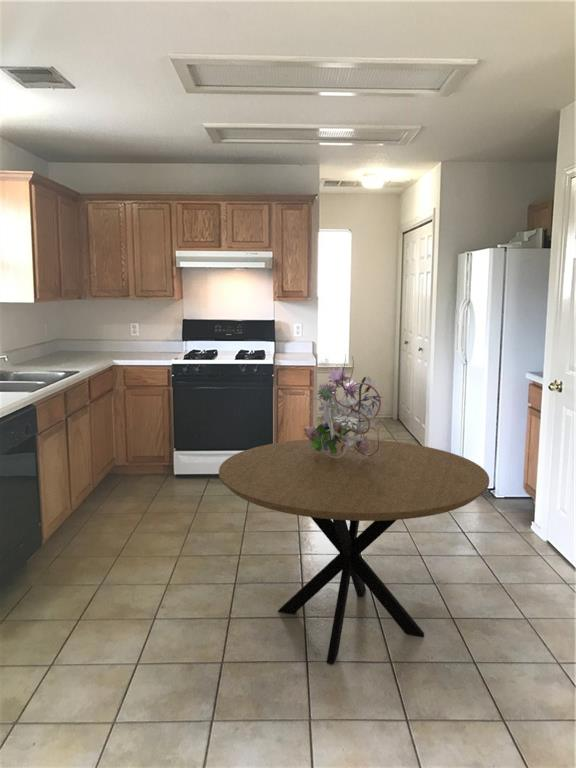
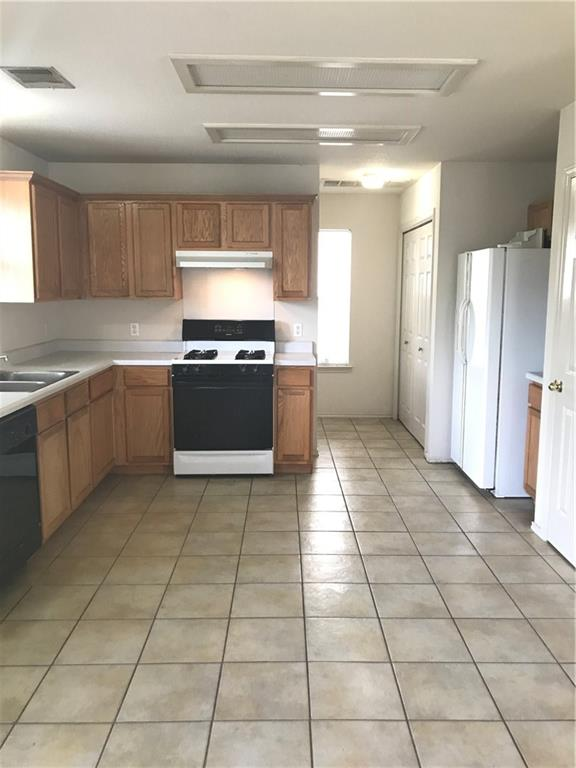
- bouquet (338, 404)
- dining table (349, 546)
